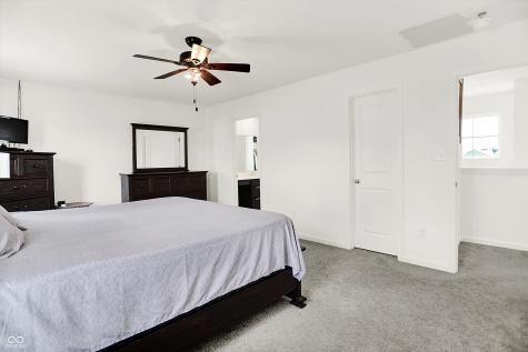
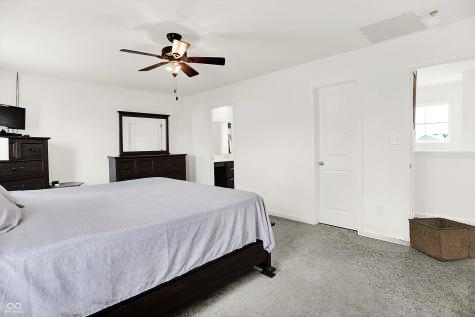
+ storage bin (441, 237)
